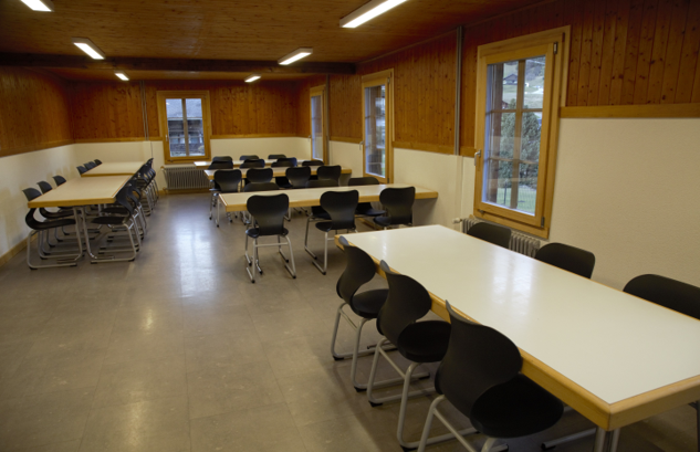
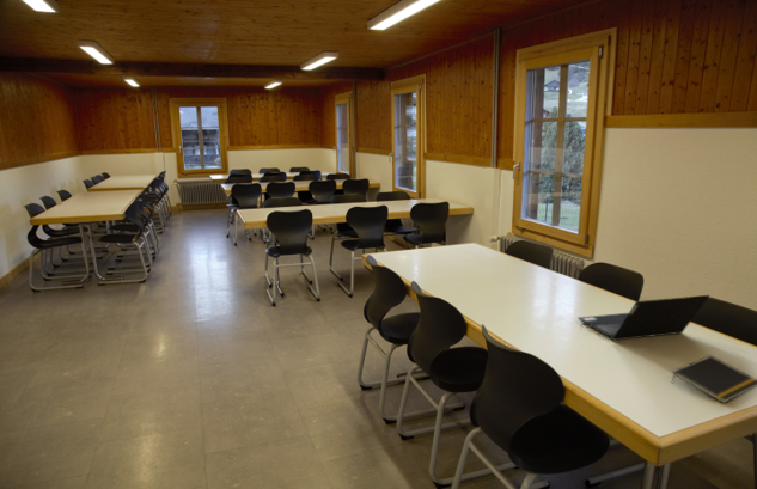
+ notepad (716, 377)
+ laptop computer (639, 308)
